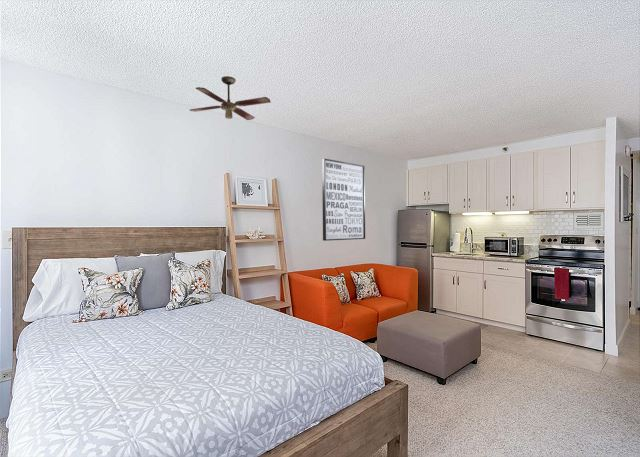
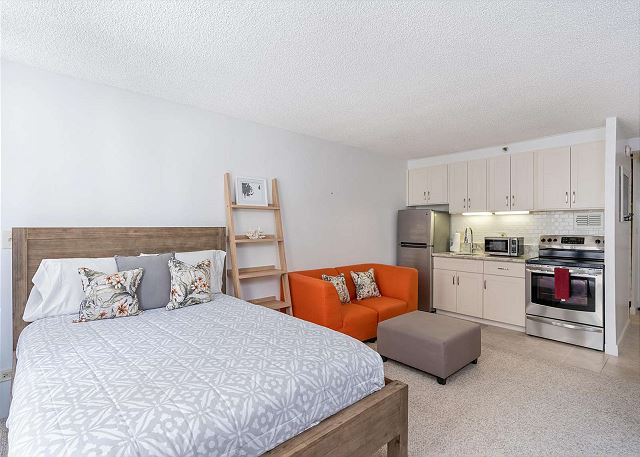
- ceiling fan (228, 98)
- wall art (344, 201)
